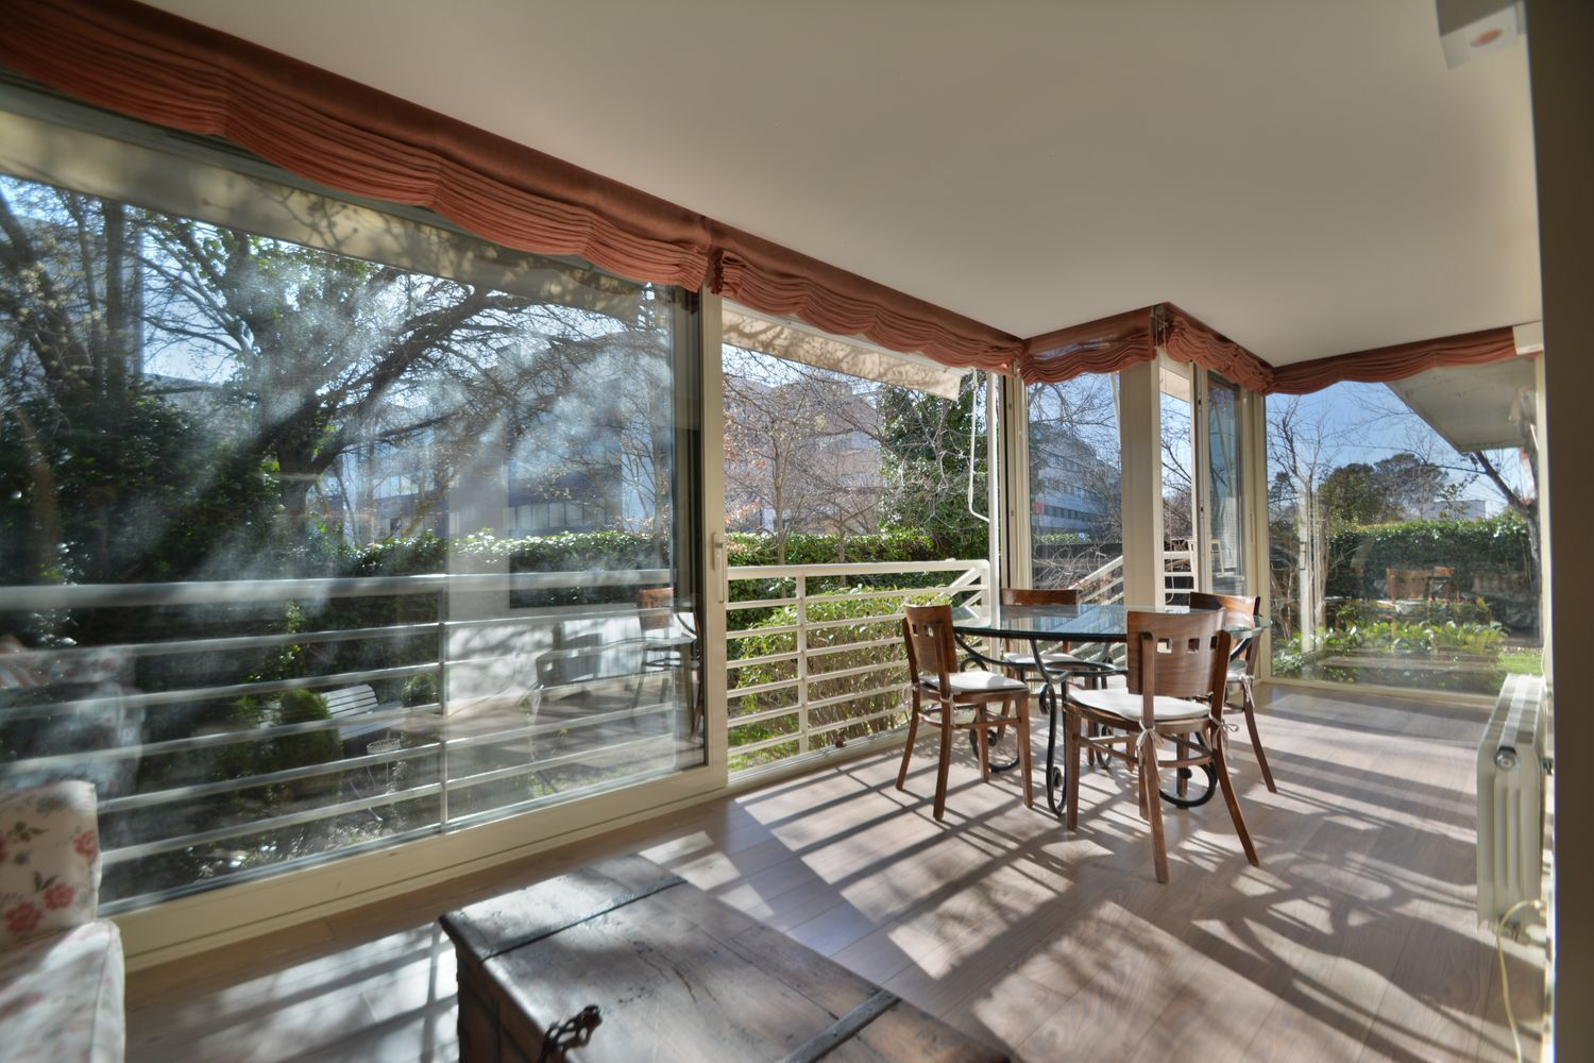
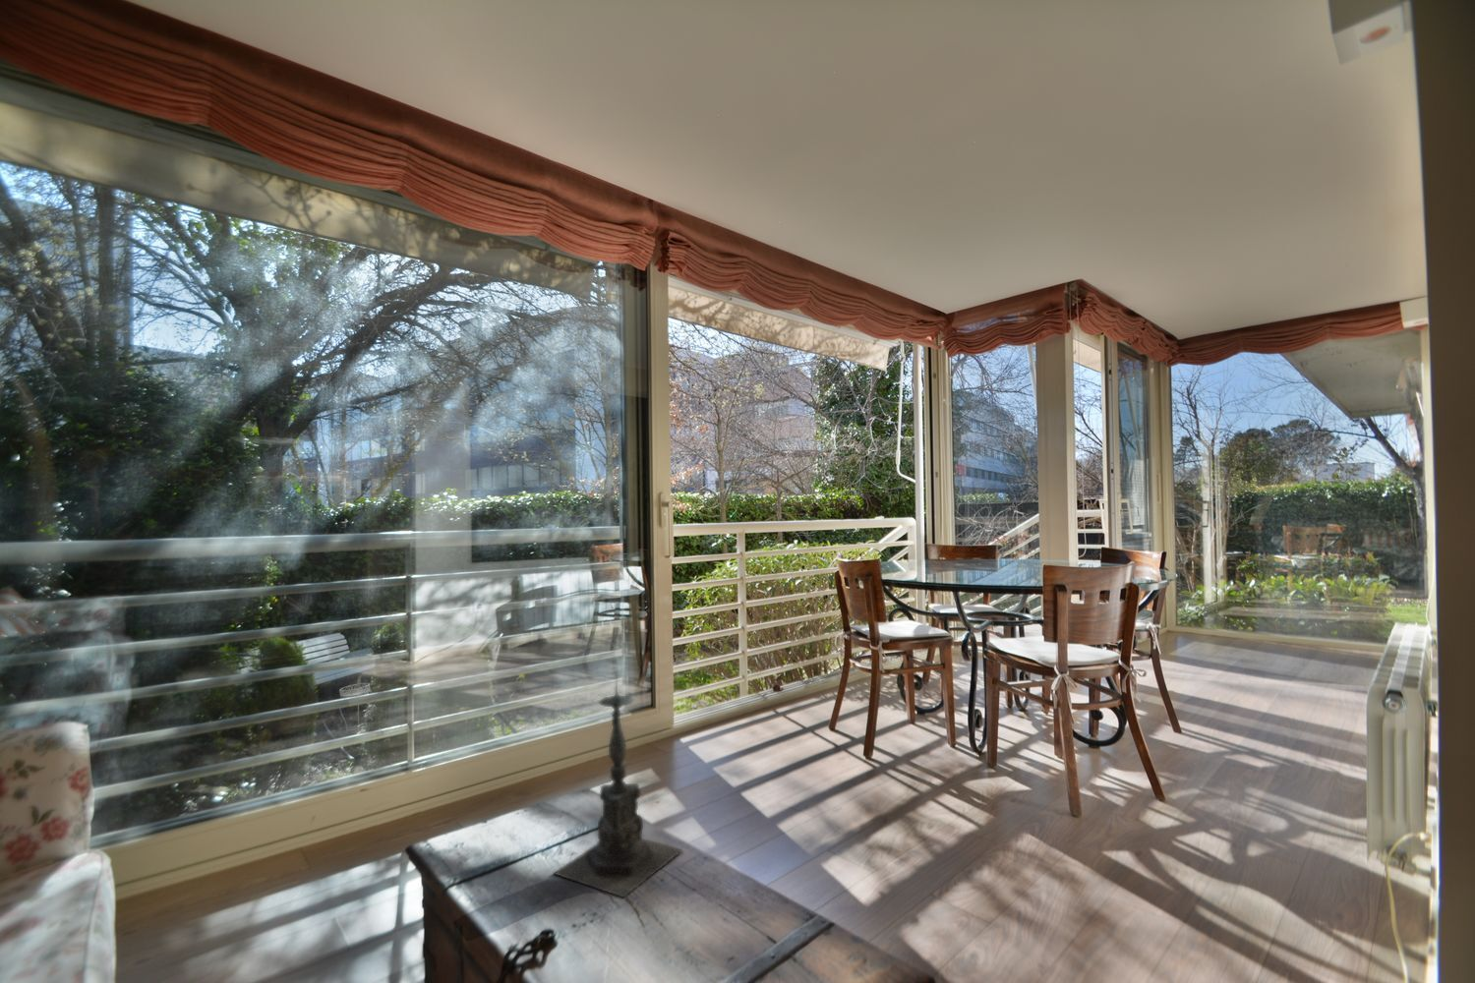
+ candle holder (619, 766)
